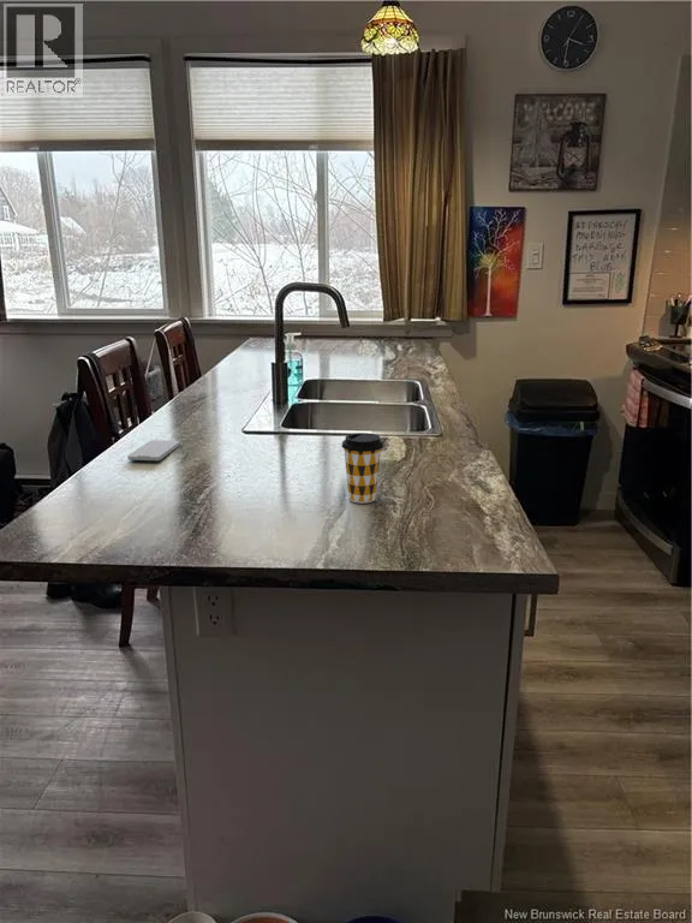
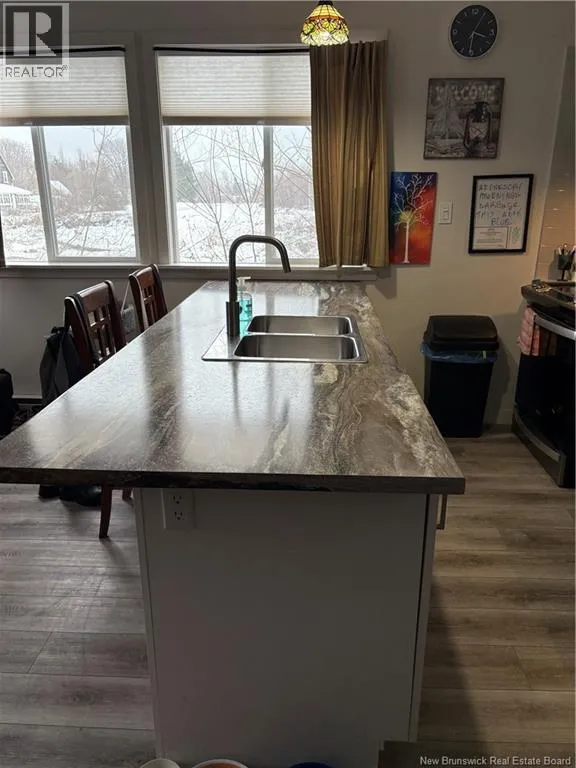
- coffee cup (362, 468)
- smartphone (155, 449)
